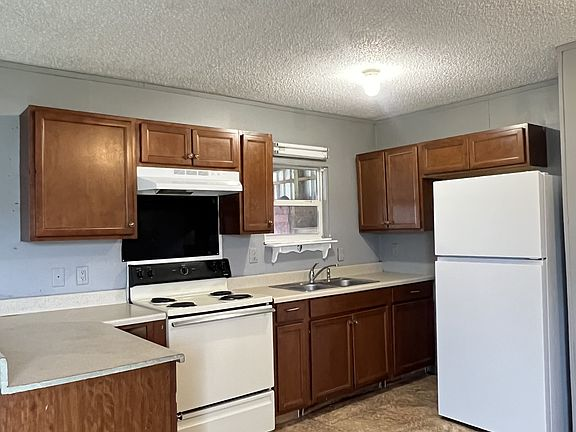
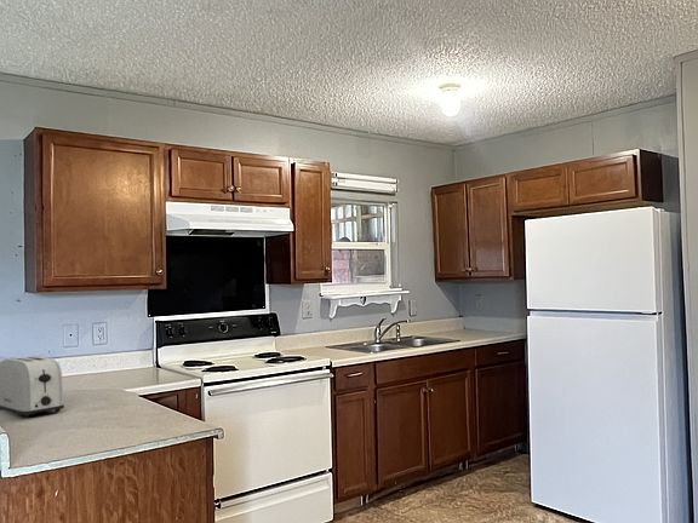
+ toaster (29, 384)
